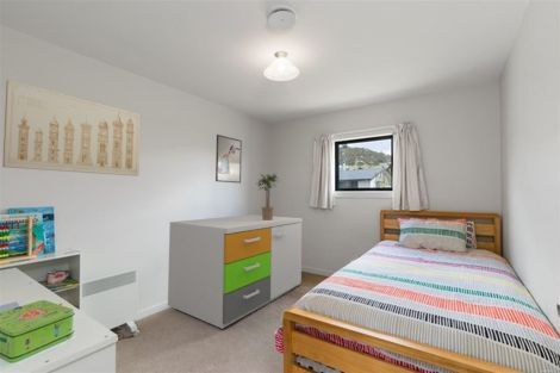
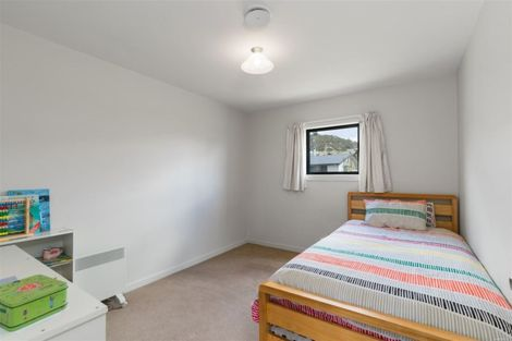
- potted plant (266, 195)
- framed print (229, 160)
- wall art (83, 136)
- storage cabinet (243, 257)
